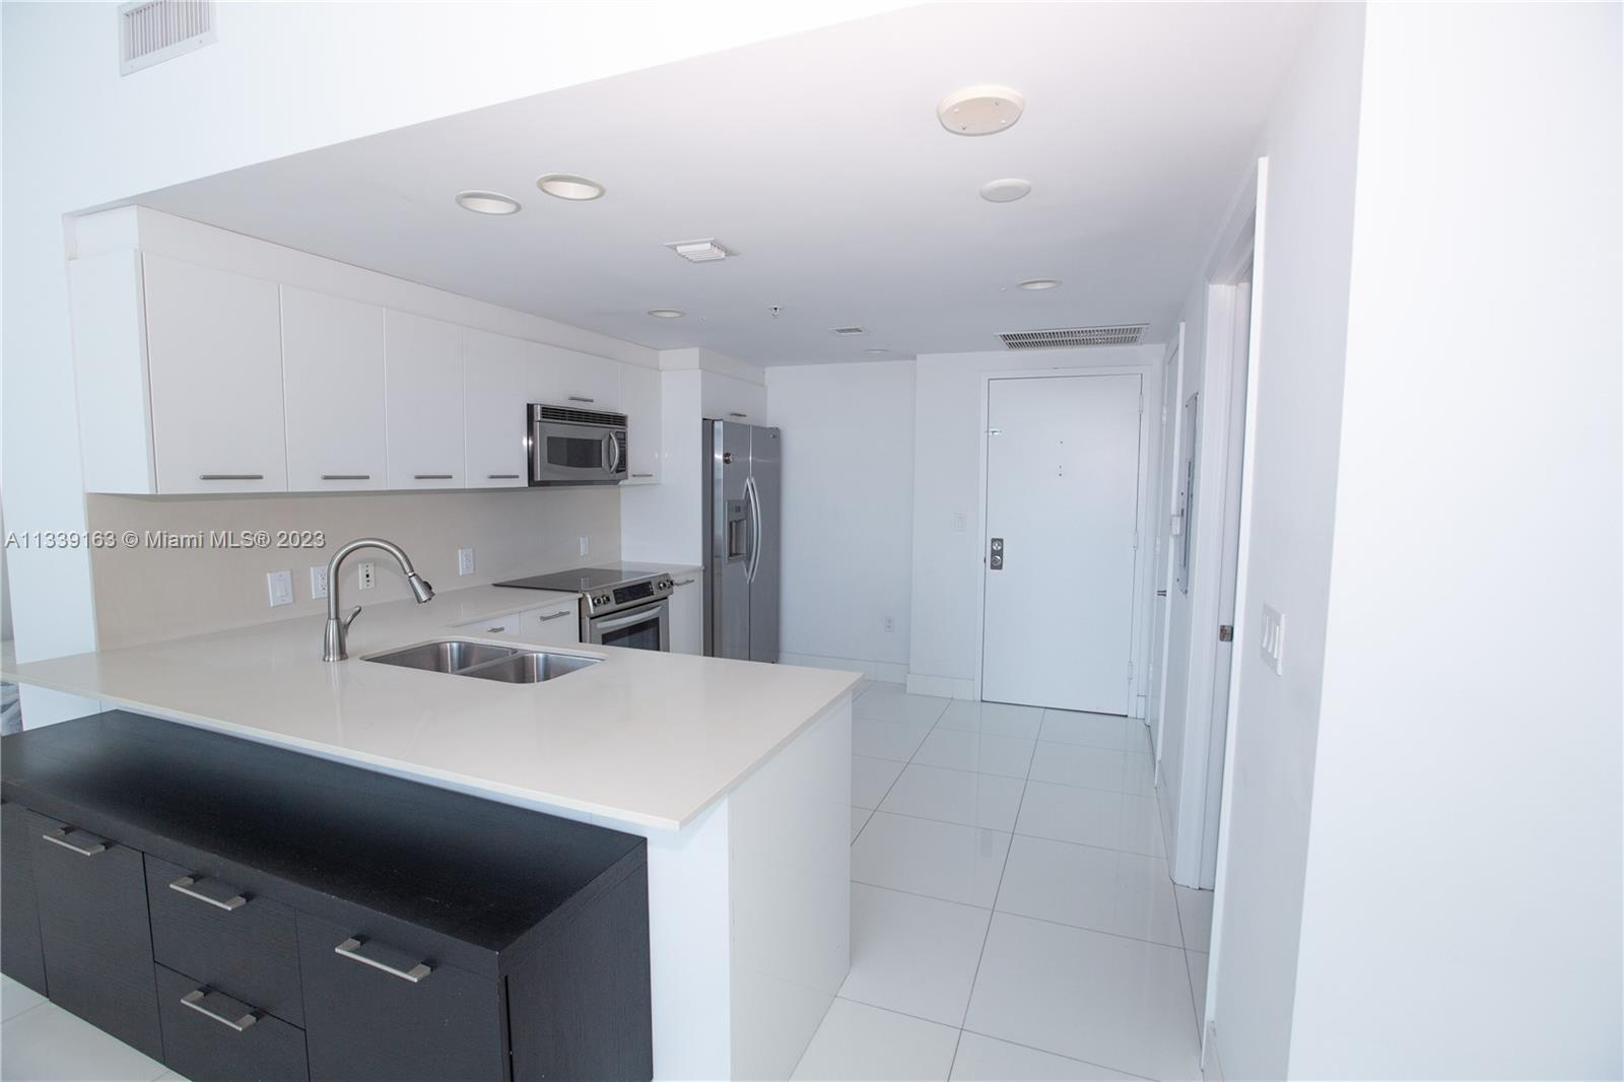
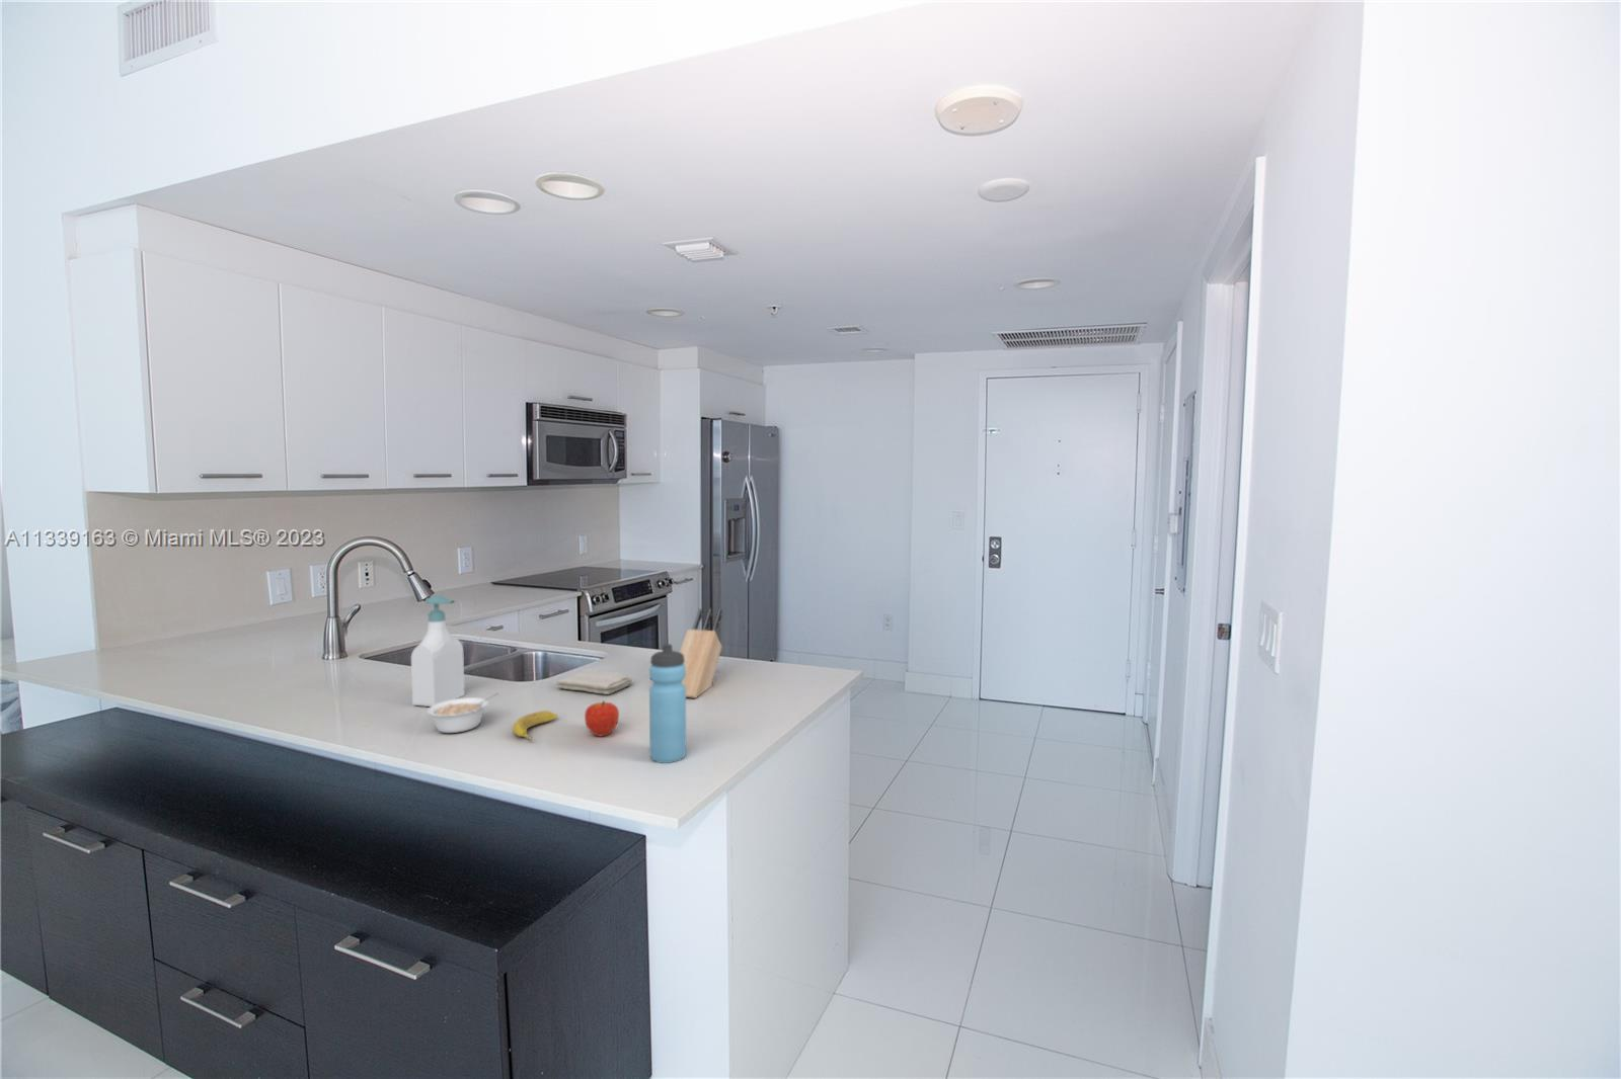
+ banana (536, 724)
+ knife block (697, 650)
+ washcloth (594, 682)
+ fruit (601, 717)
+ legume (460, 713)
+ soap bottle (440, 648)
+ water bottle (668, 701)
